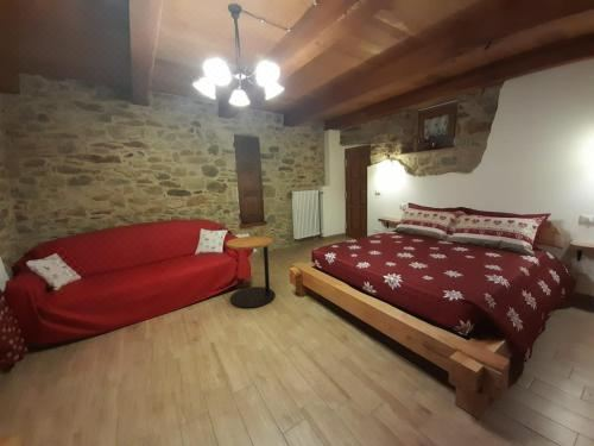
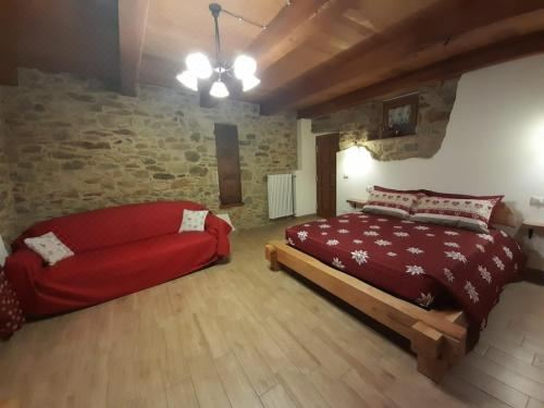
- side table (264, 264)
